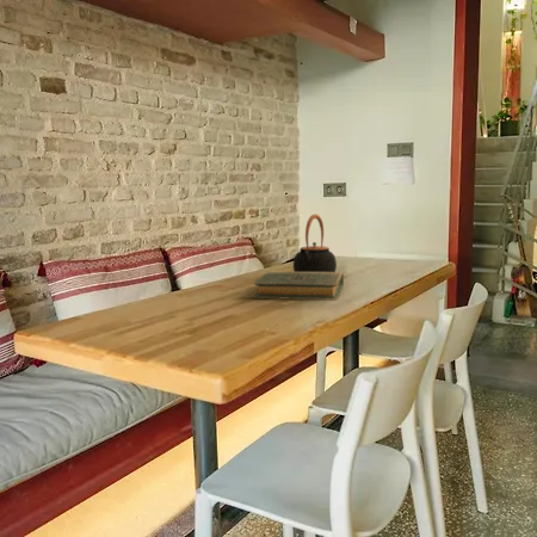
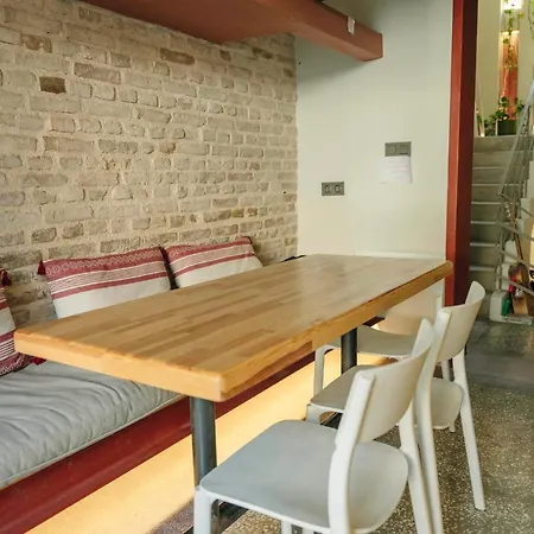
- hardback book (300, 284)
- teapot (313, 246)
